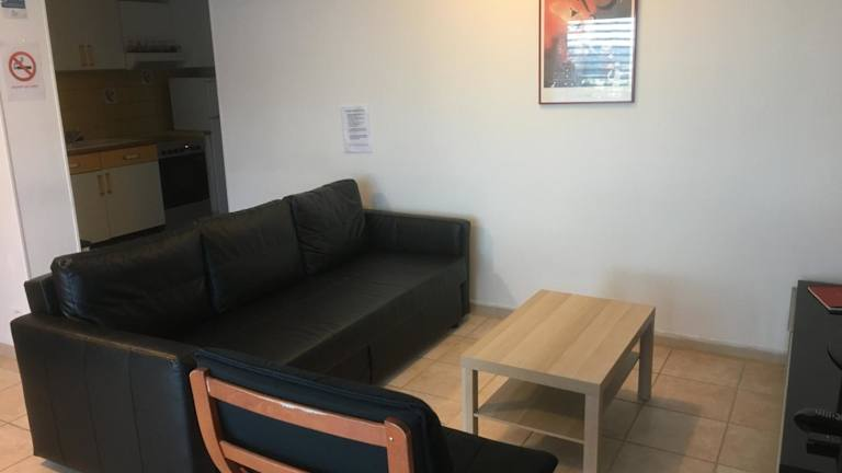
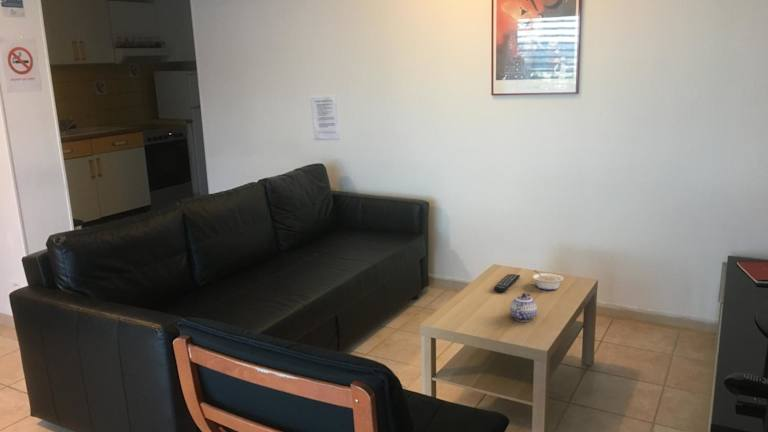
+ legume (546, 281)
+ teapot (523, 306)
+ remote control (507, 282)
